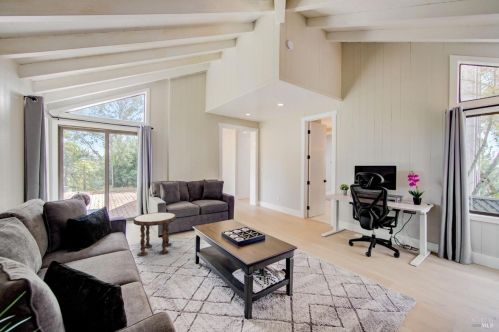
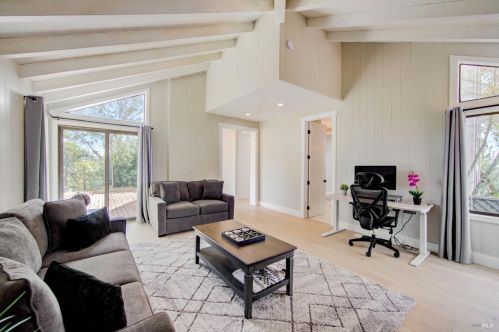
- side table (149, 233)
